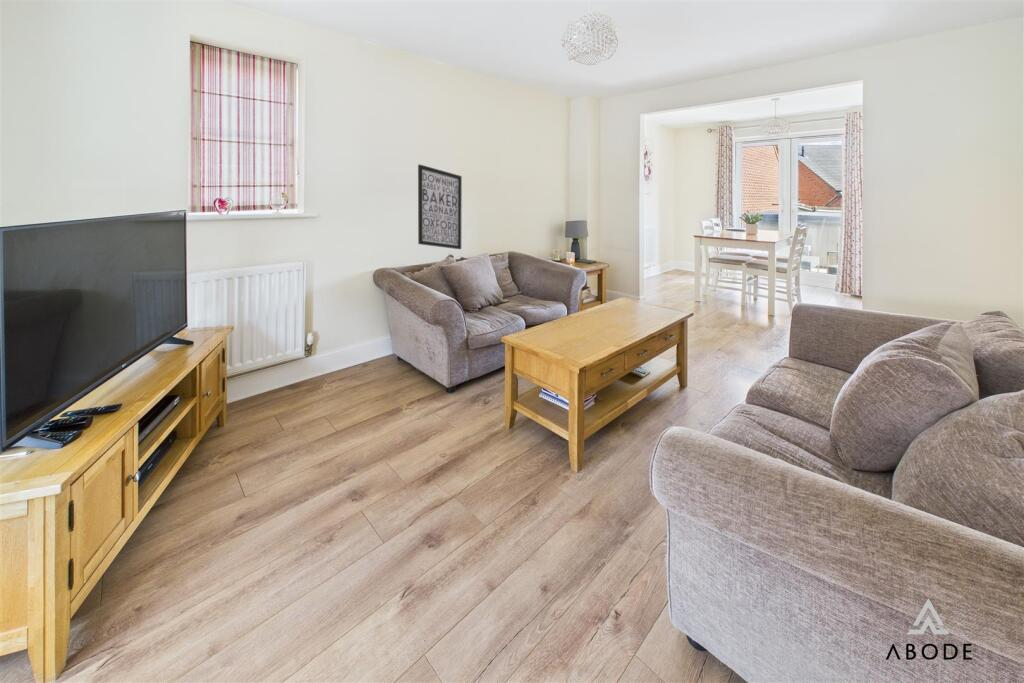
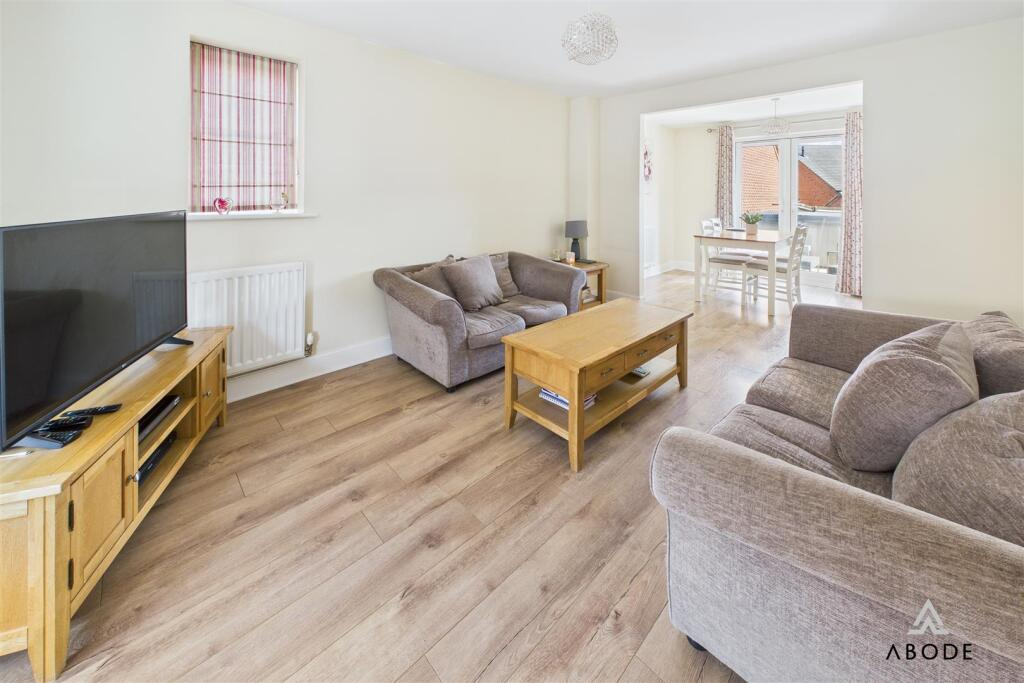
- wall art (440, 208)
